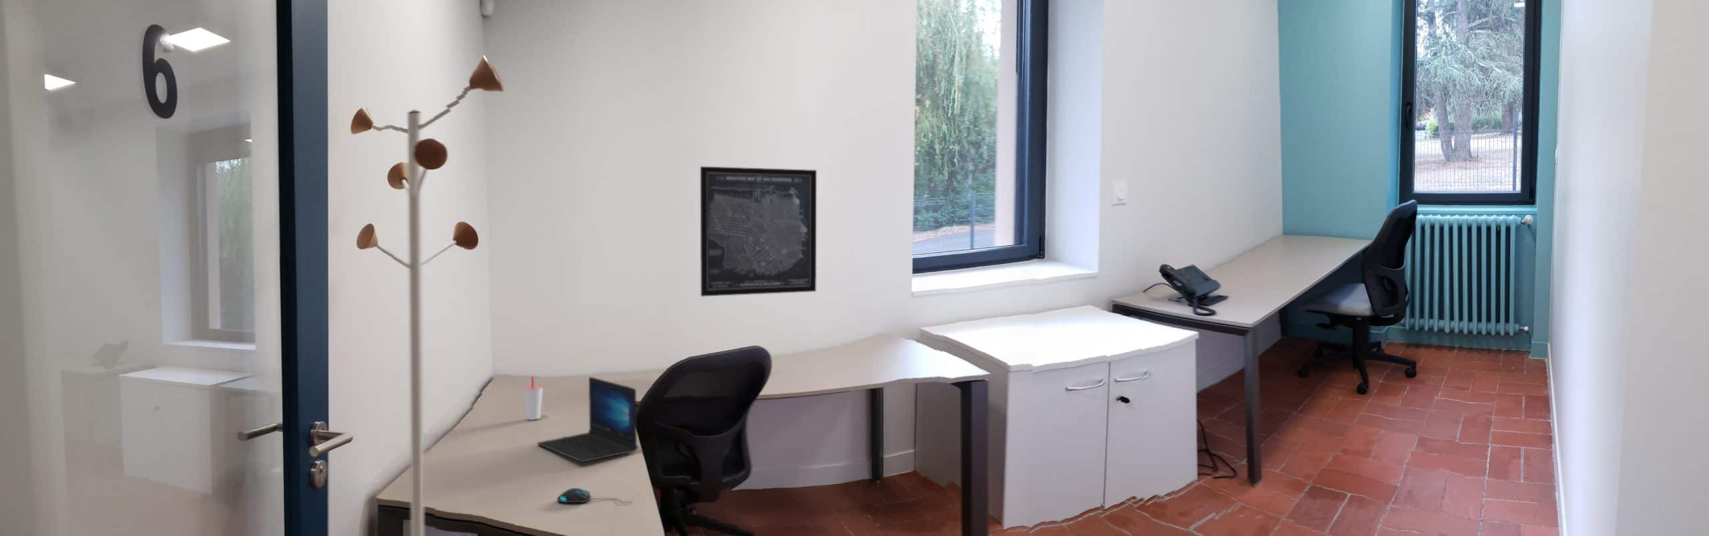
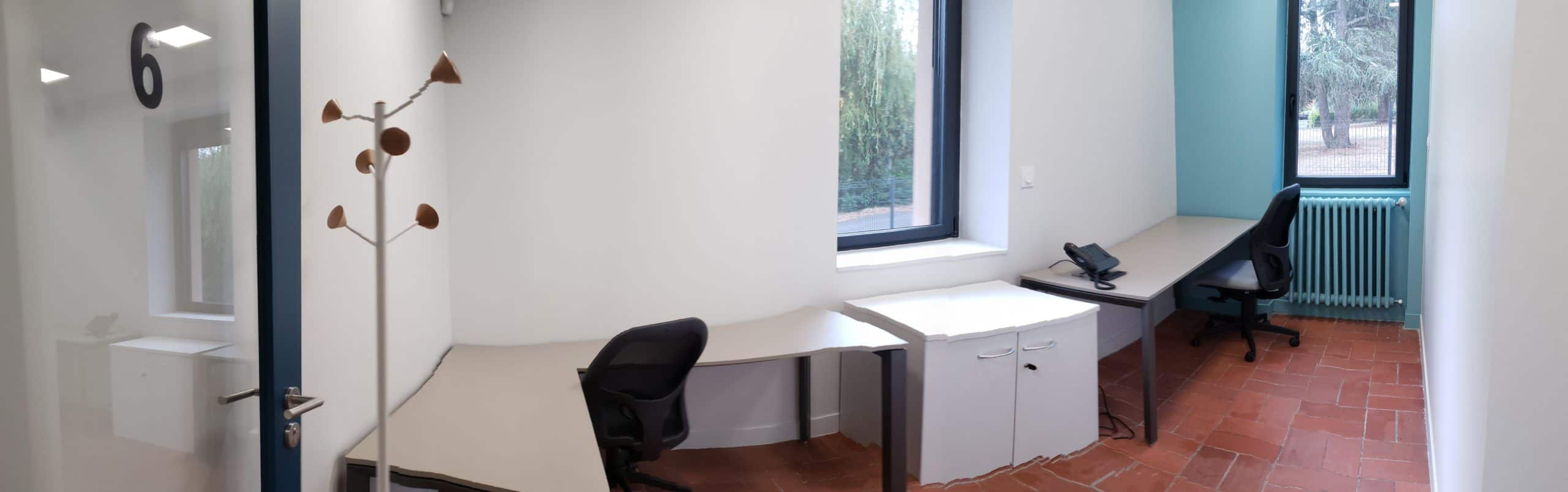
- cup (533, 398)
- mouse (591, 496)
- wall art (760, 231)
- laptop (590, 416)
